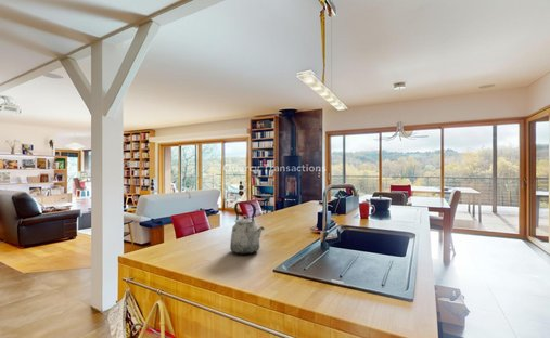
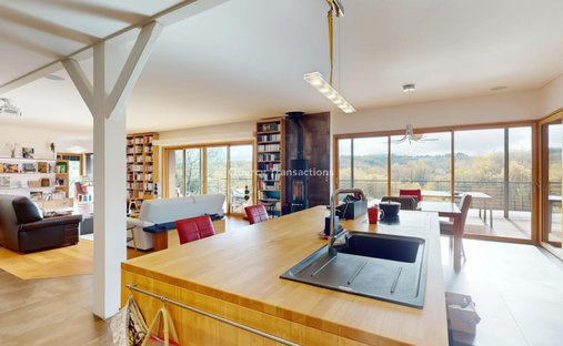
- kettle (248, 227)
